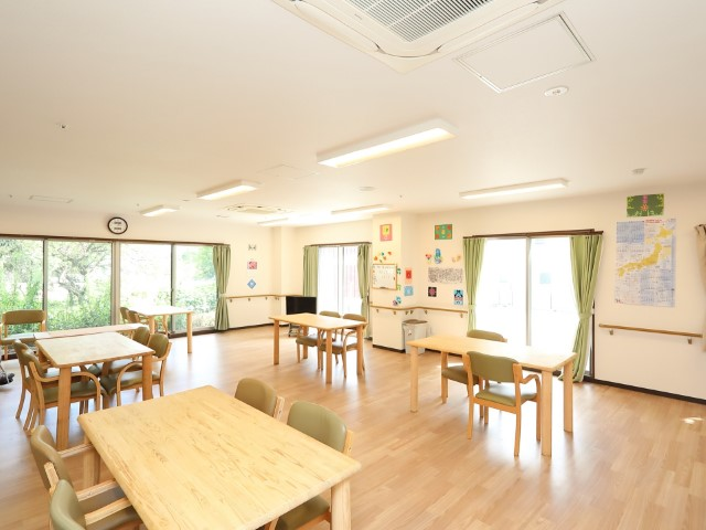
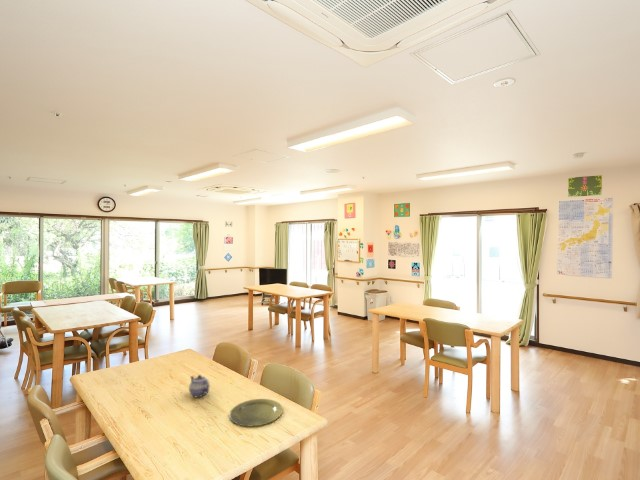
+ teapot (199, 384)
+ plate (256, 411)
